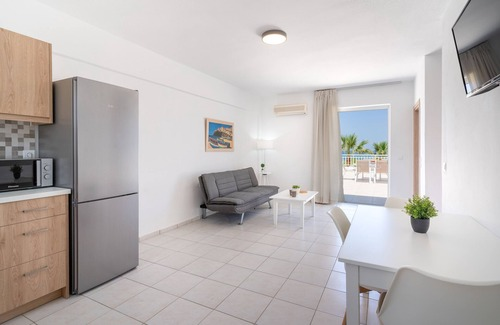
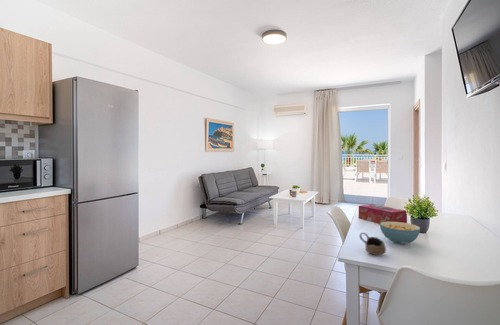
+ tissue box (381, 214)
+ cup (373, 243)
+ cereal bowl (399, 234)
